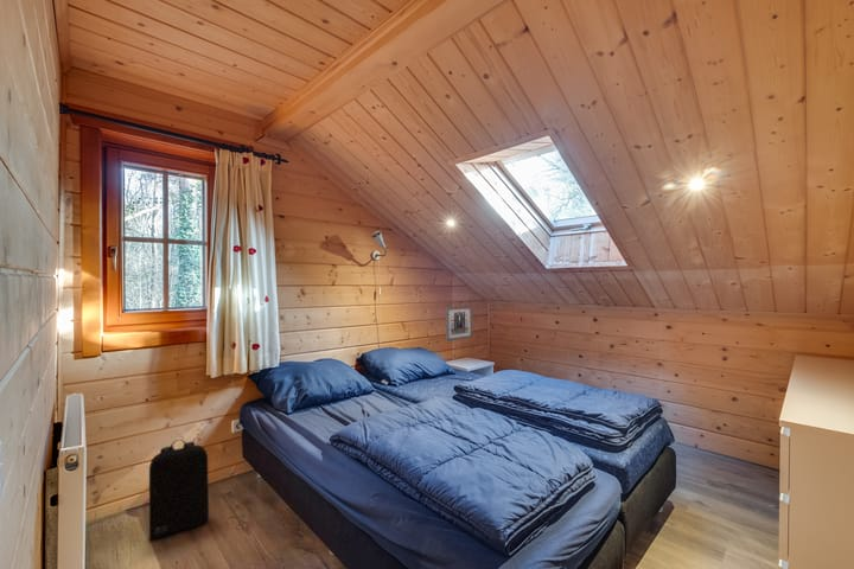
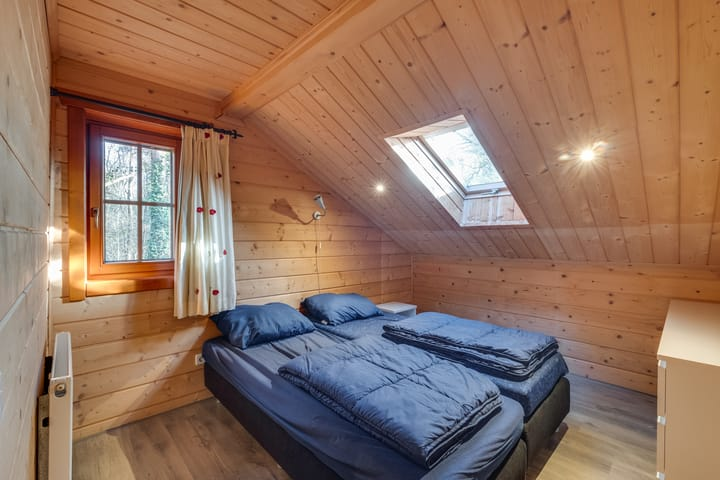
- wall art (459, 322)
- backpack (178, 481)
